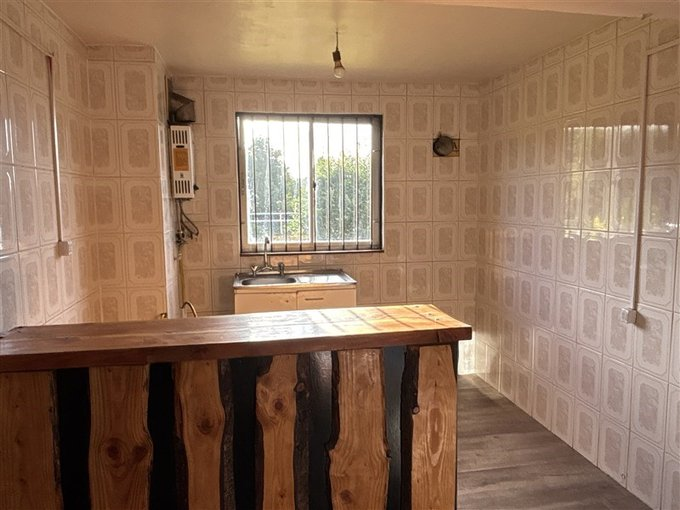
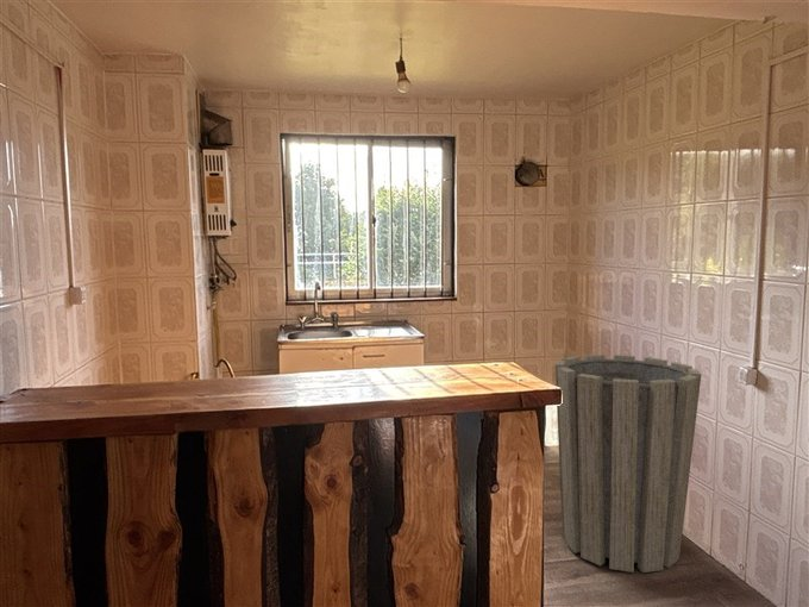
+ trash can (621, 455)
